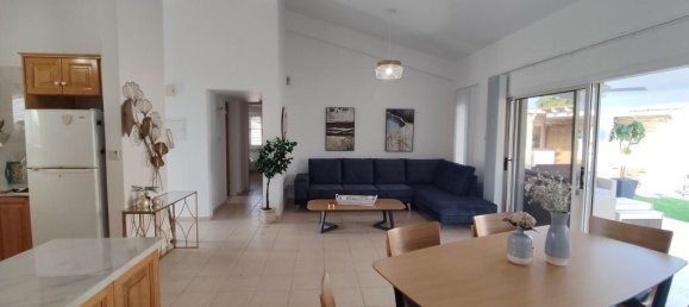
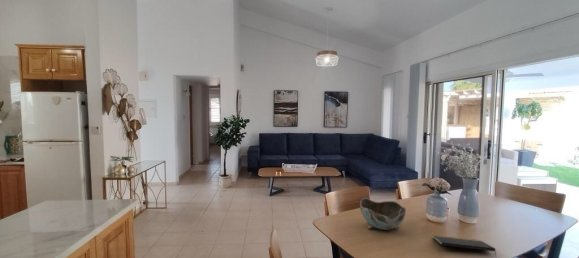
+ bowl (381, 215)
+ notepad (461, 242)
